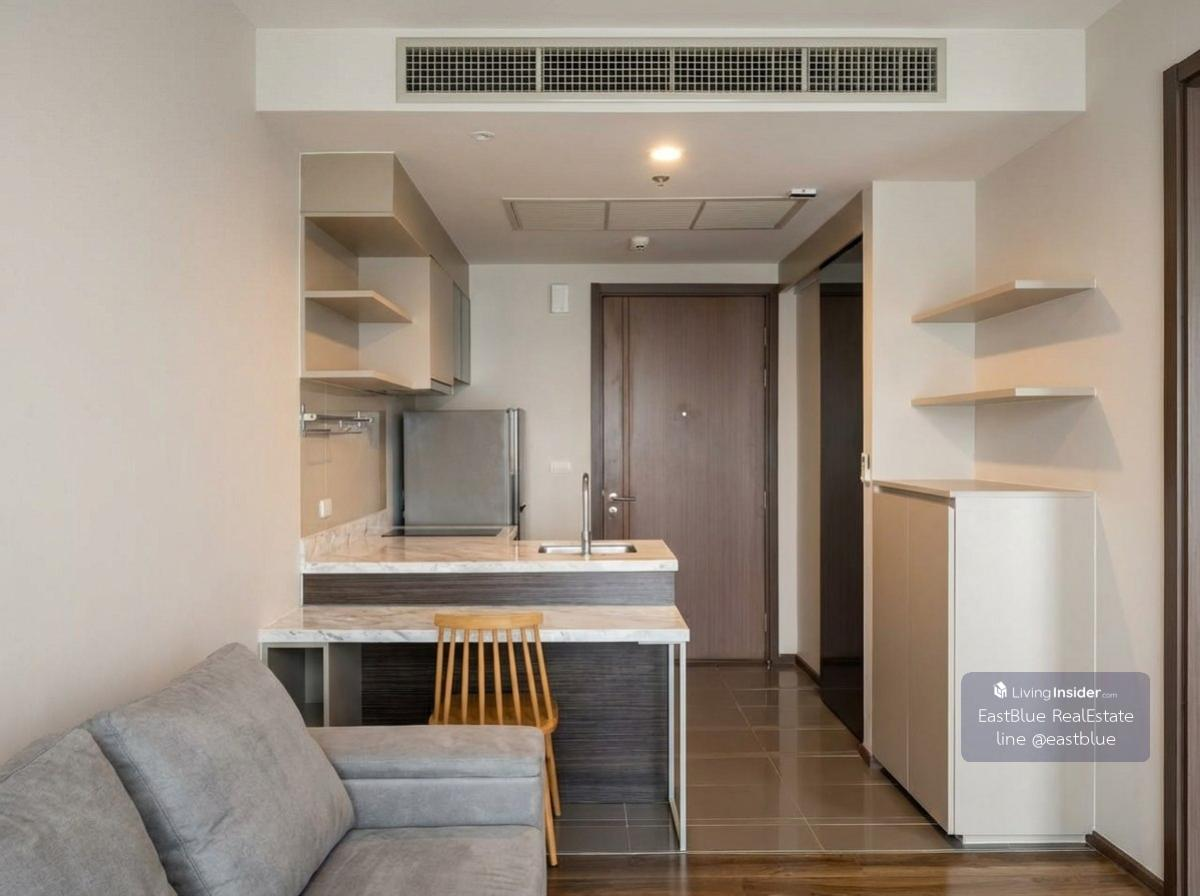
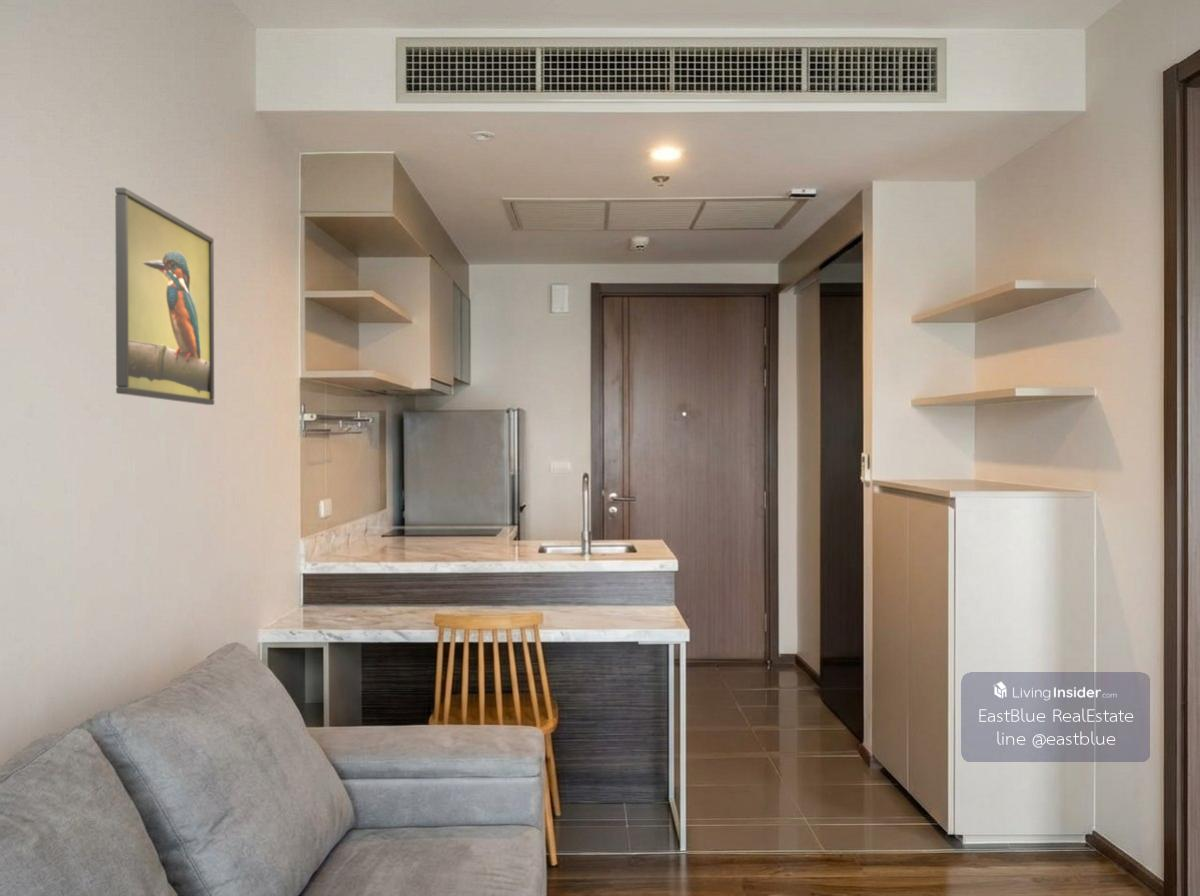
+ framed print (170, 307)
